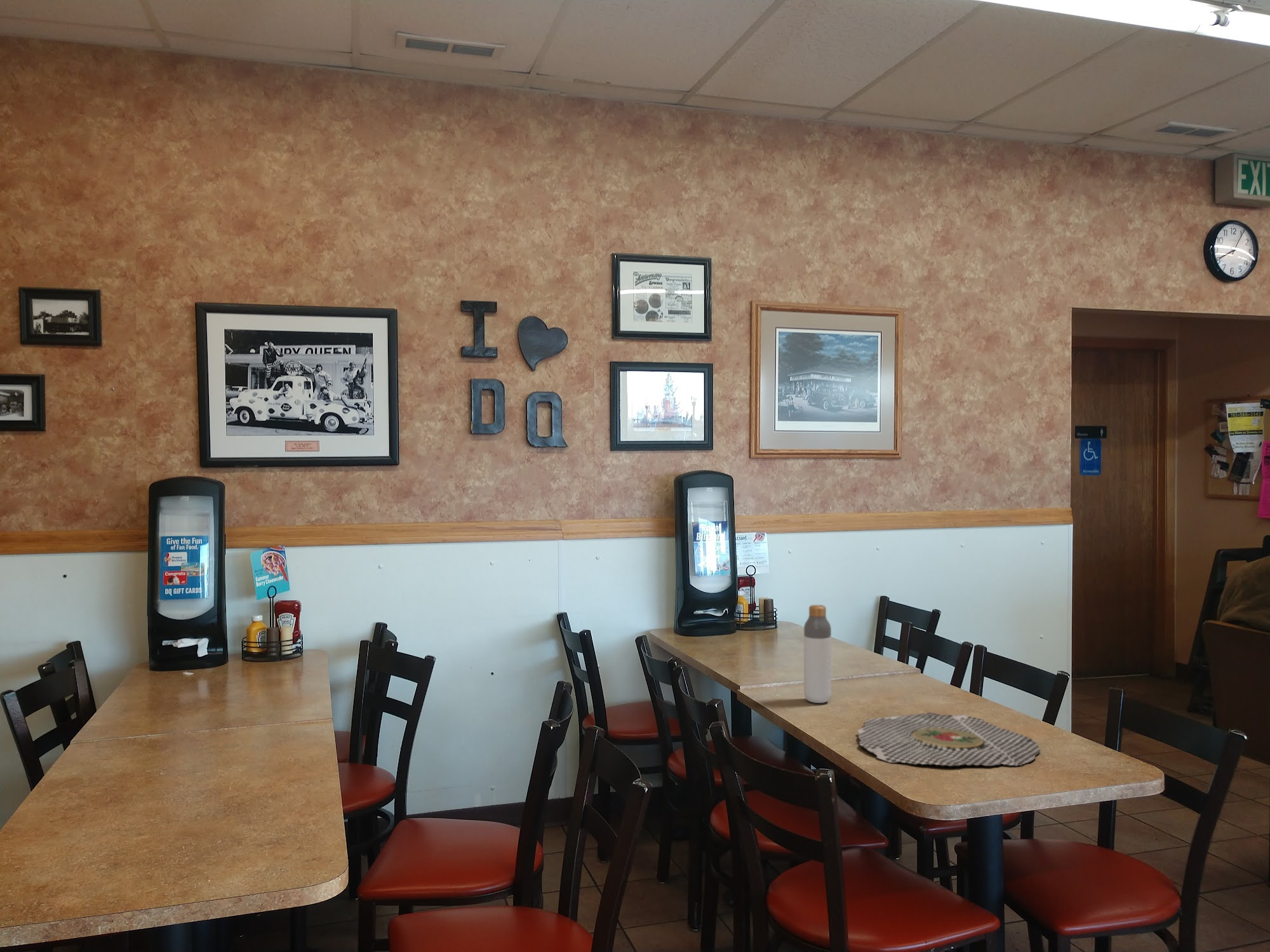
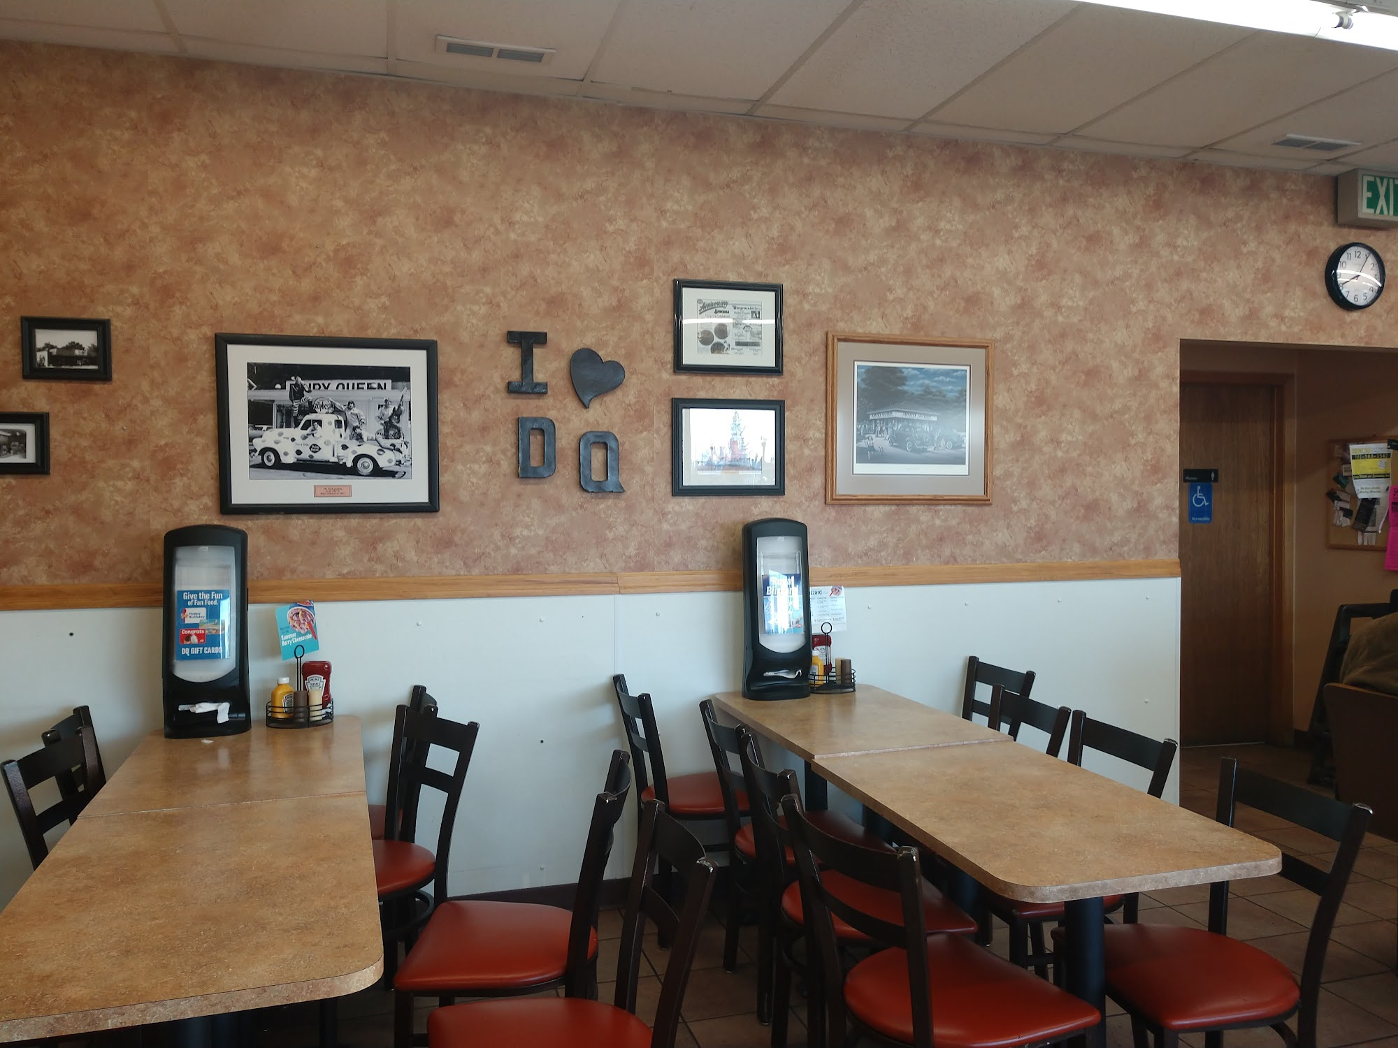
- bottle (817, 653)
- napkin (940, 737)
